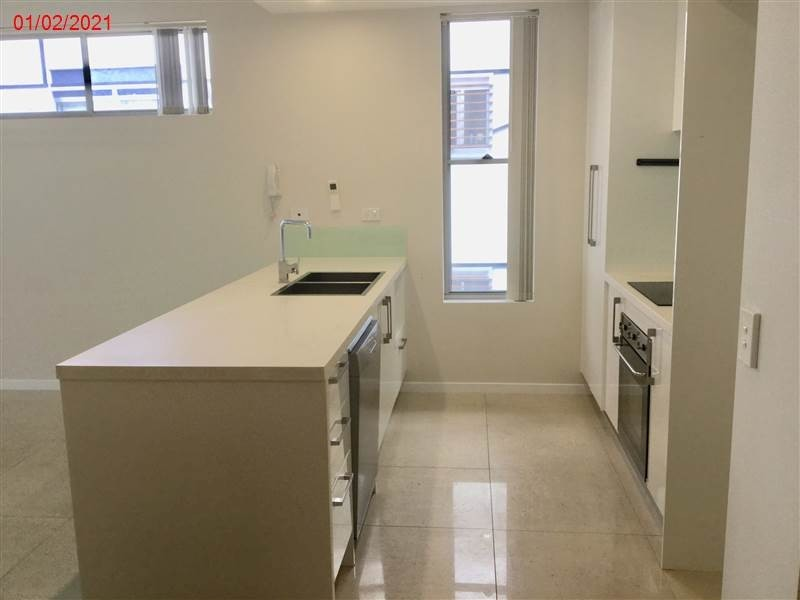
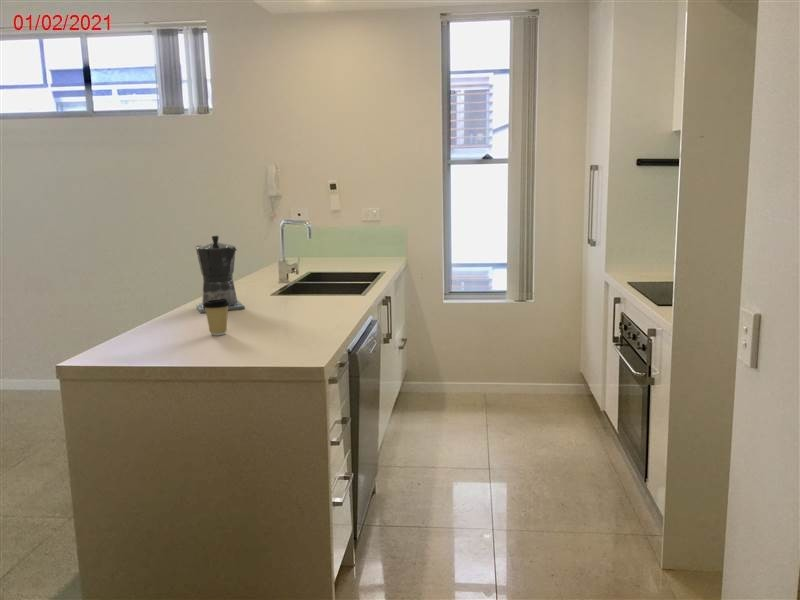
+ coffee maker (217, 271)
+ coffee cup (217, 316)
